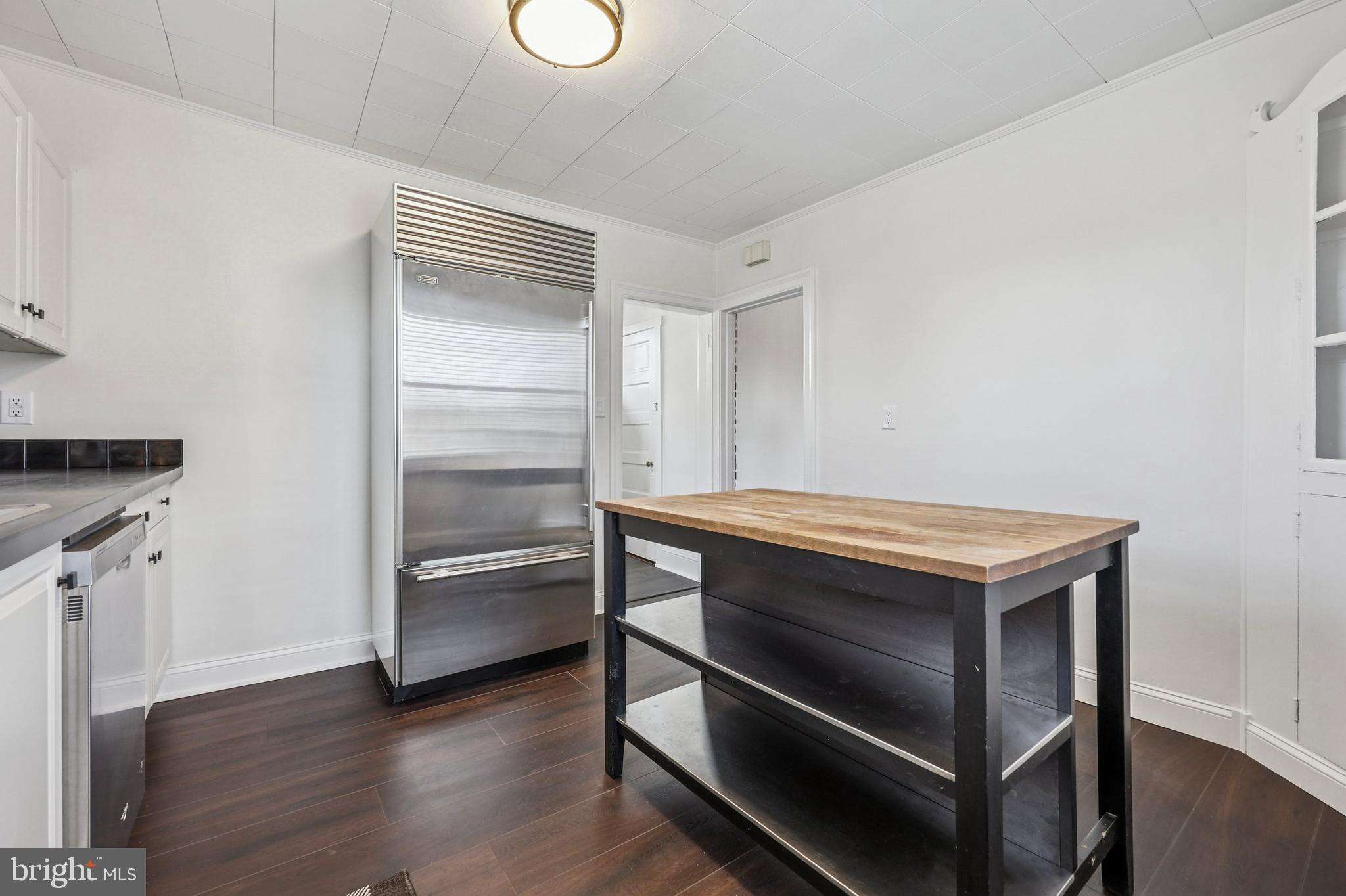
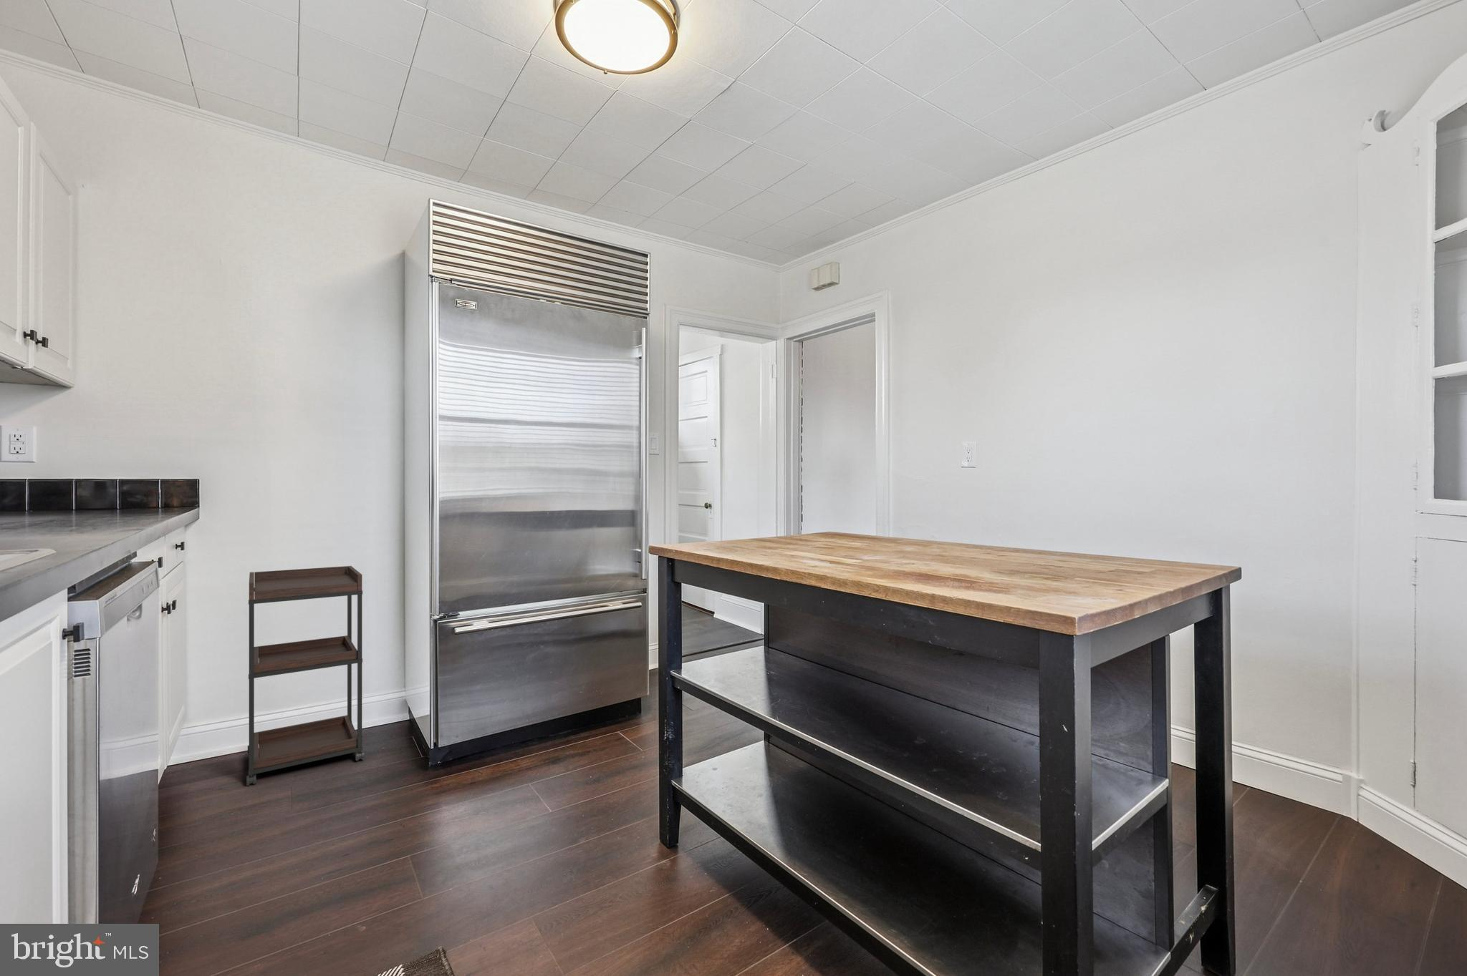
+ shelving unit (305, 664)
